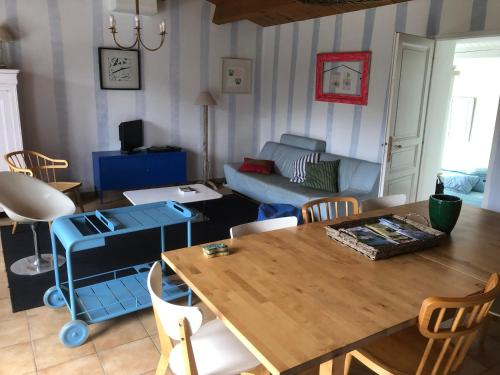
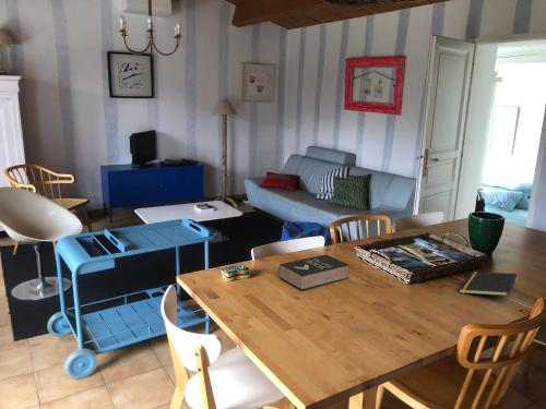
+ book (313, 270)
+ notepad (488, 282)
